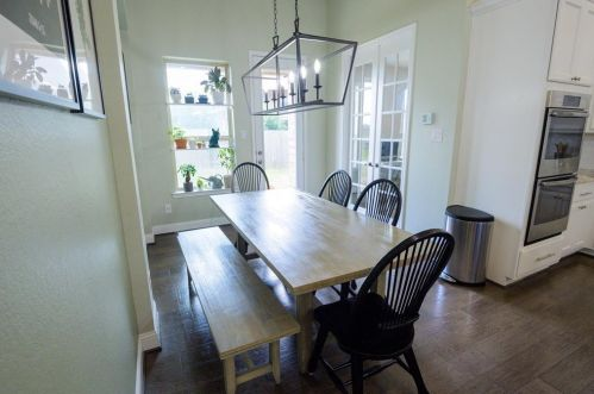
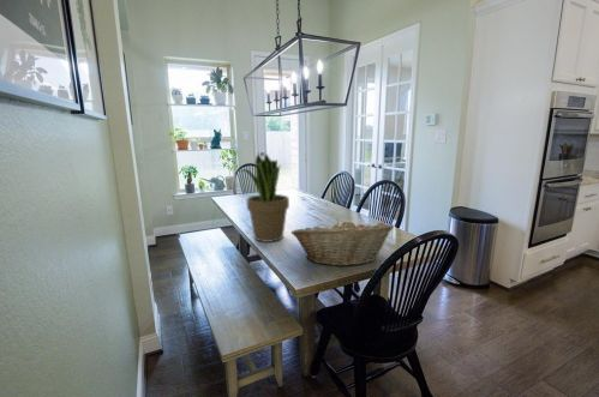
+ fruit basket (341, 236)
+ potted plant (264, 196)
